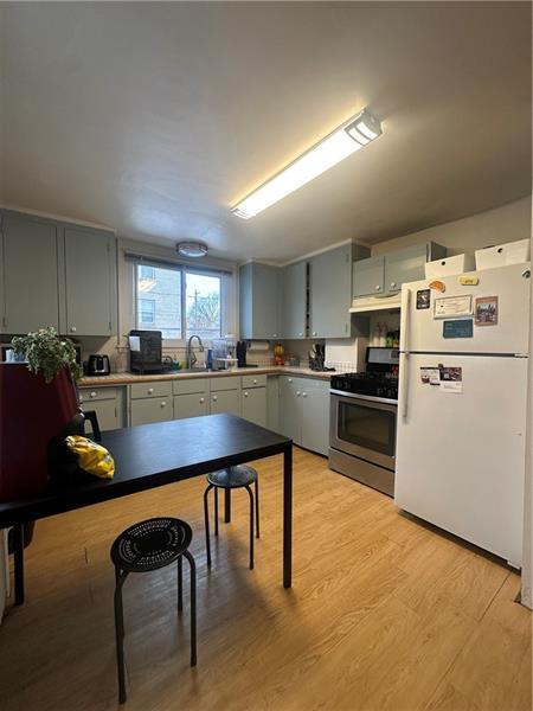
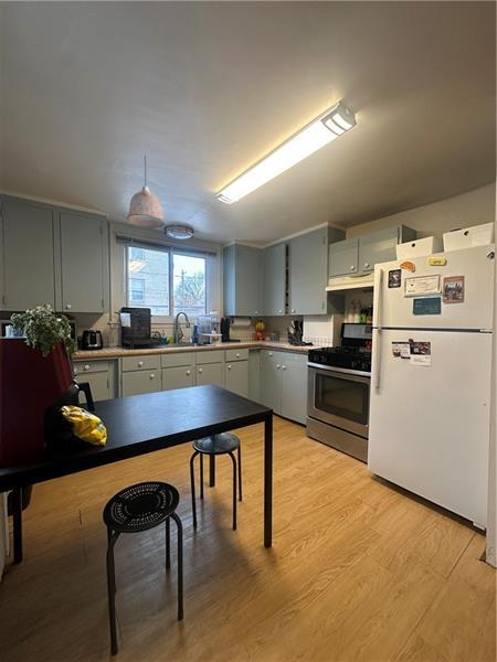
+ pendant lamp (145, 189)
